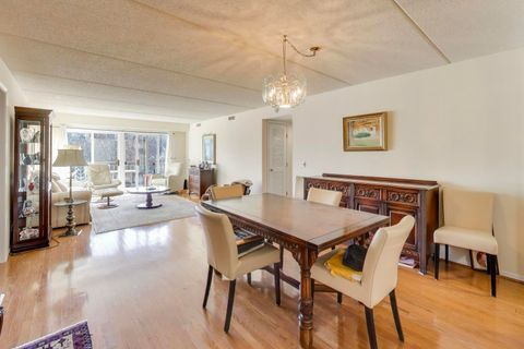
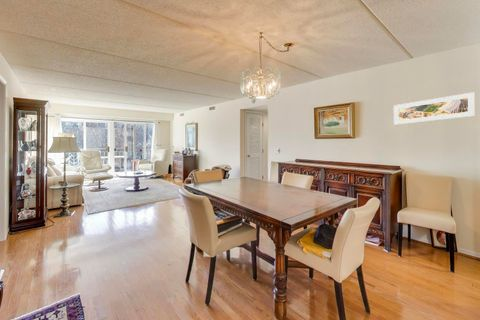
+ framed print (430, 110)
